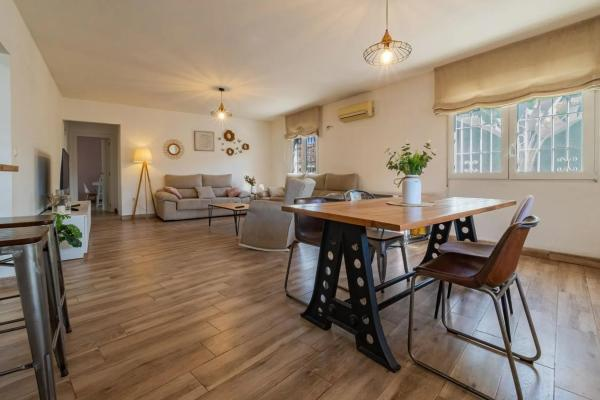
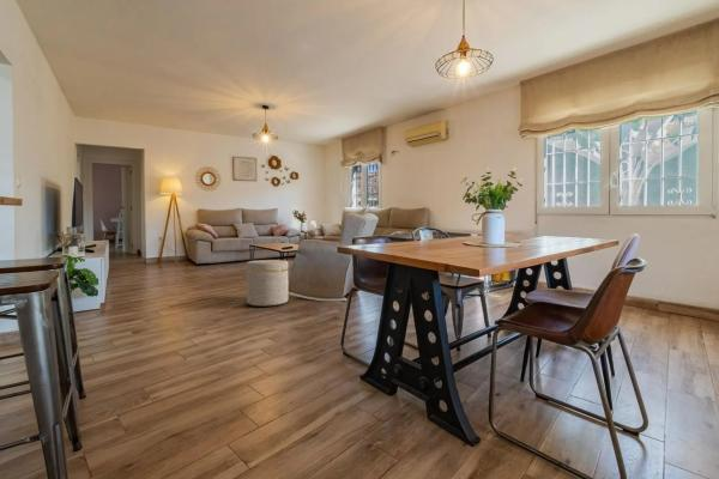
+ ottoman (267, 281)
